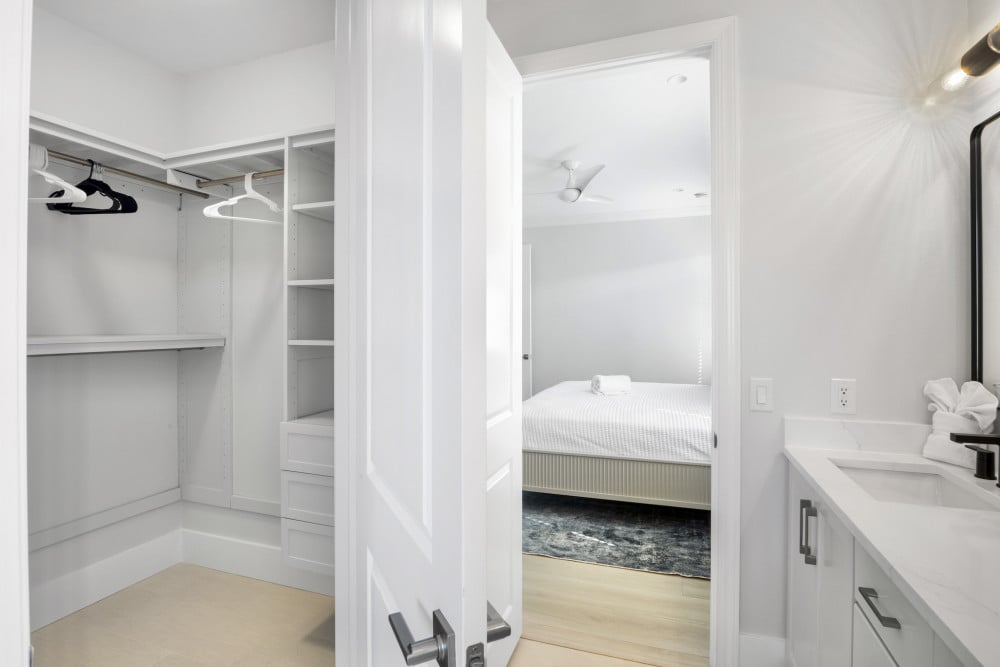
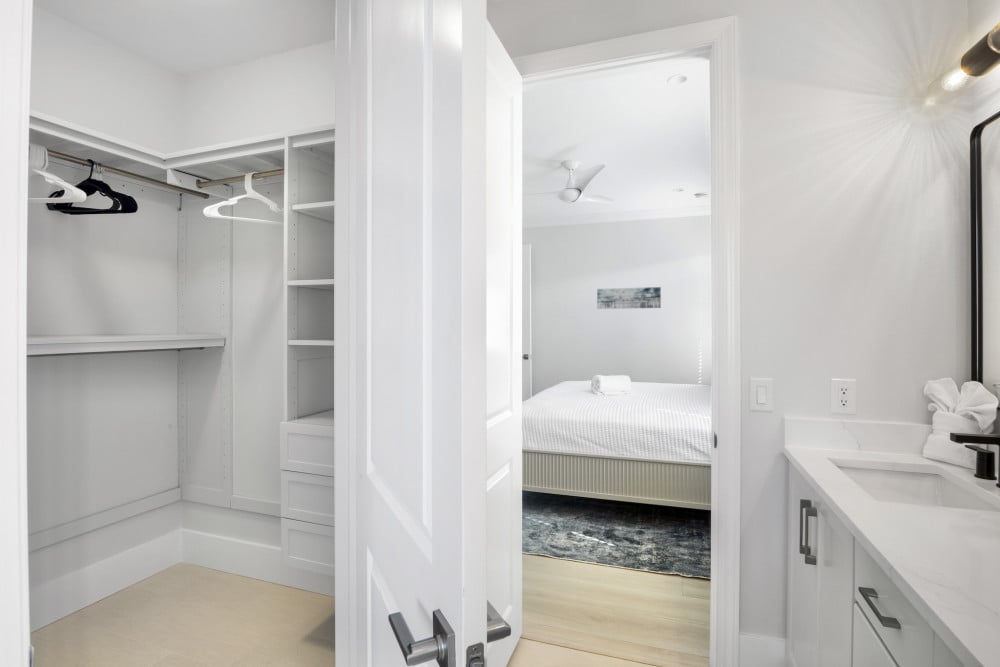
+ wall art (628, 298)
